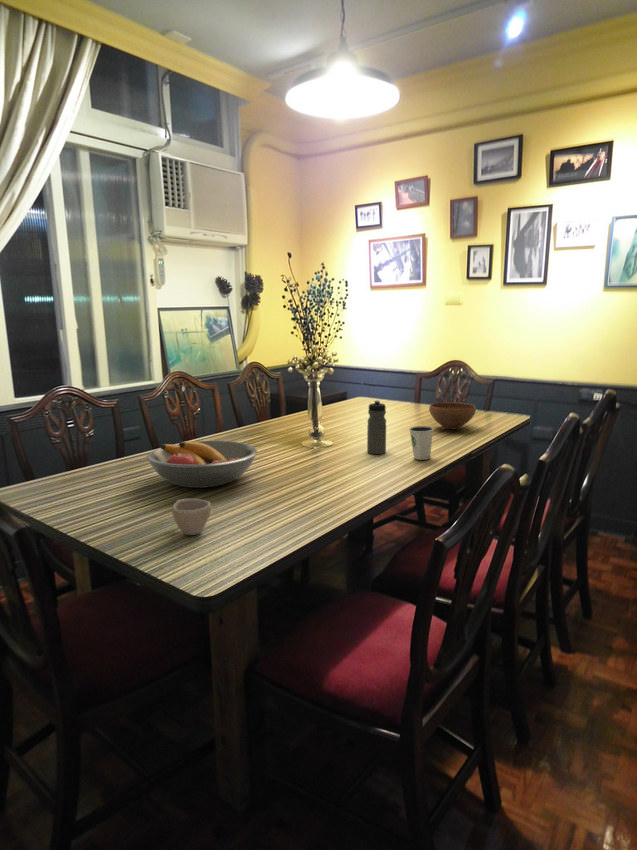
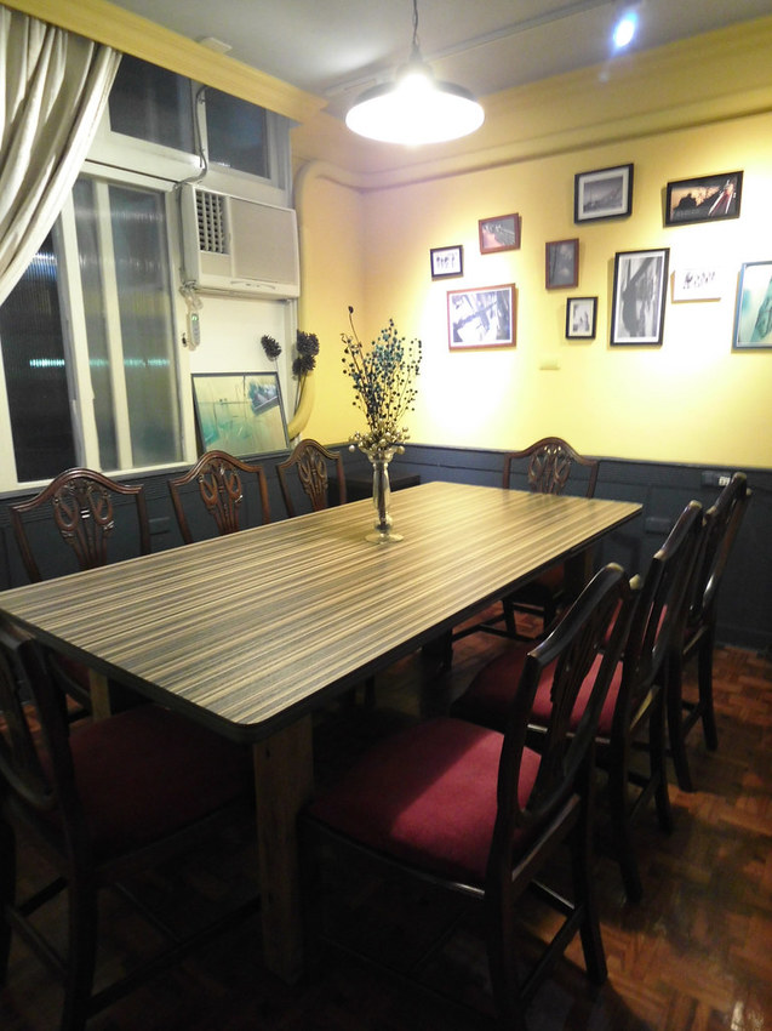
- bowl (451, 417)
- dixie cup (420, 443)
- water bottle (376, 426)
- cup (188, 516)
- fruit bowl (203, 463)
